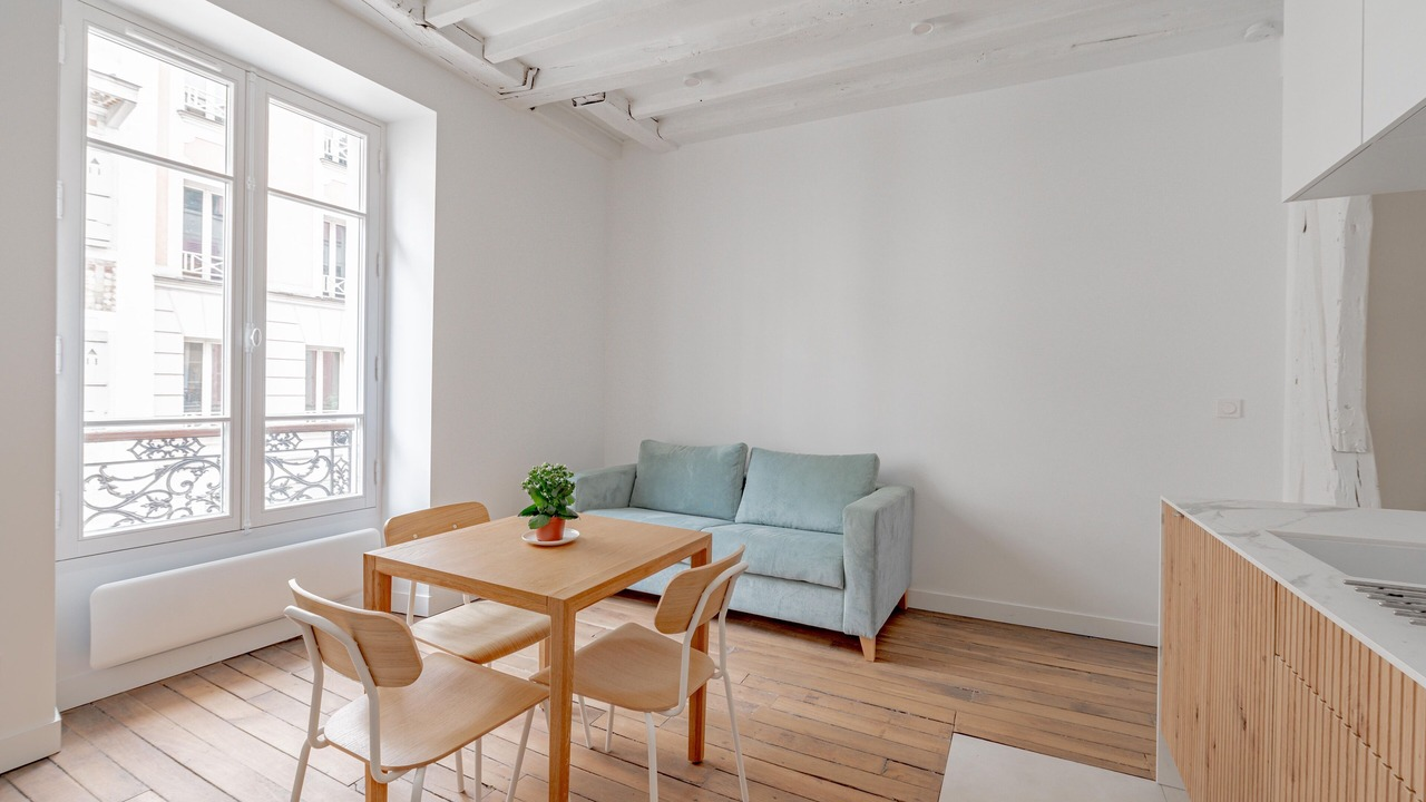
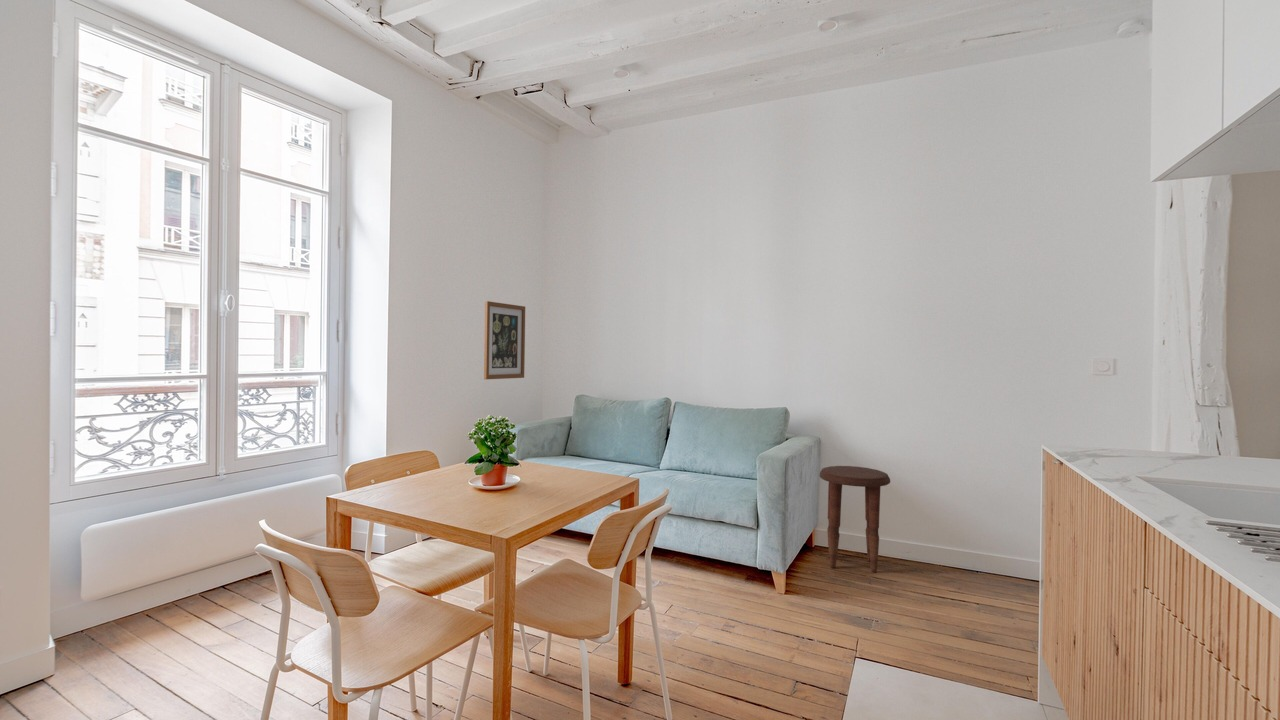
+ side table (865, 517)
+ wall art (505, 341)
